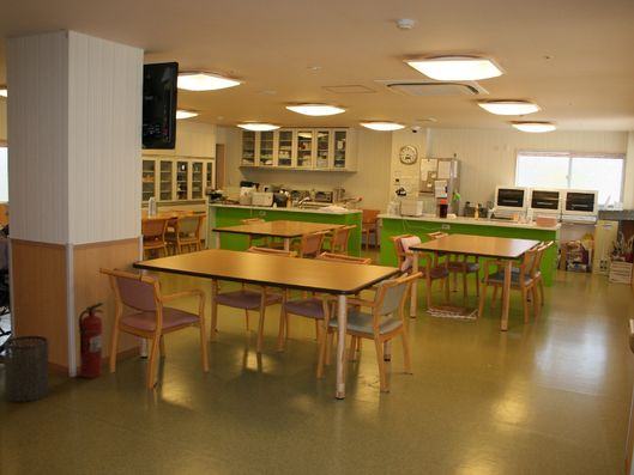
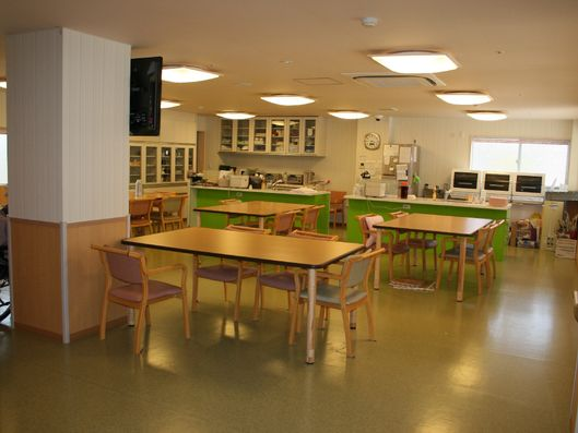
- trash can (26, 367)
- fire extinguisher (90, 340)
